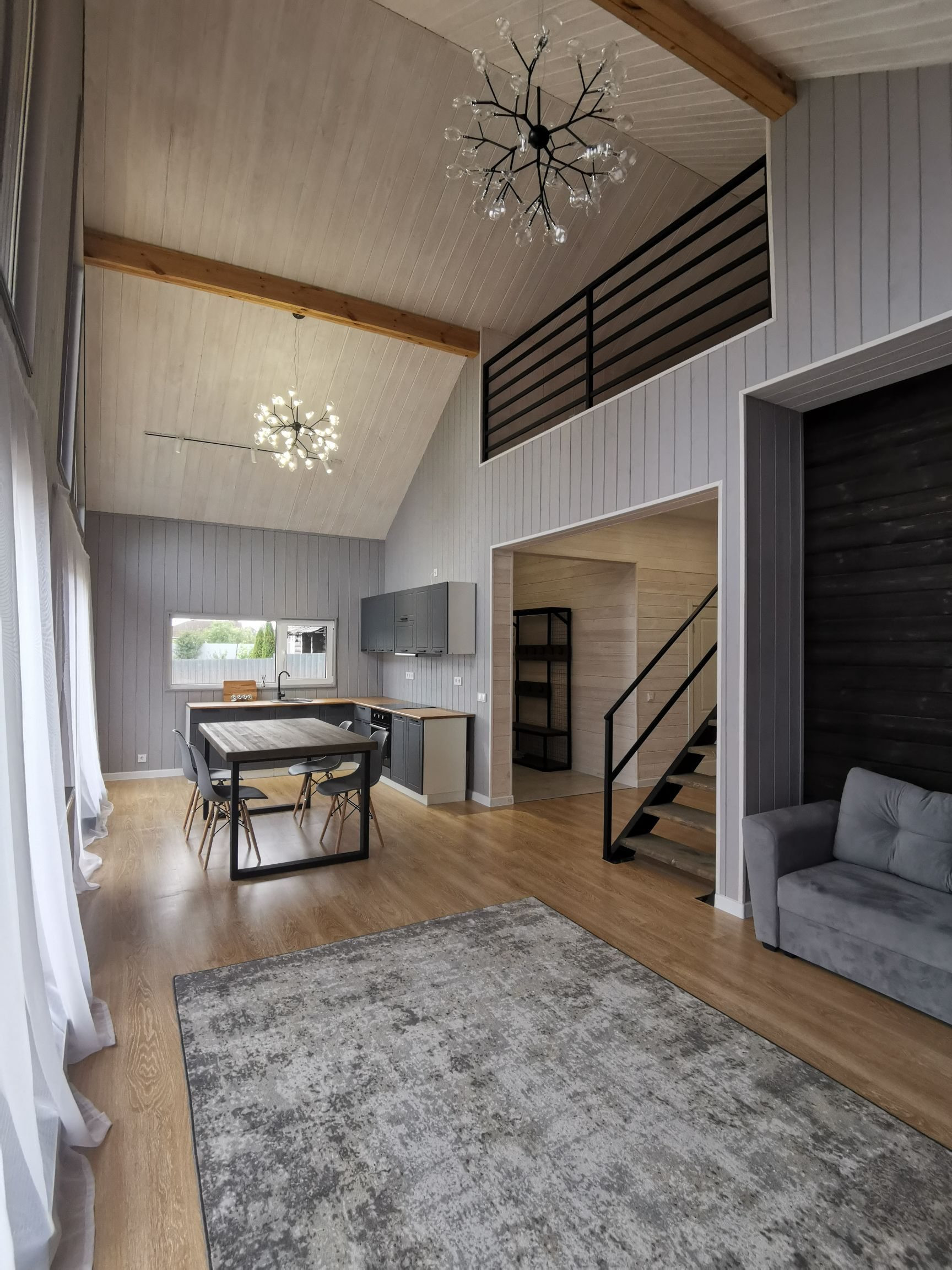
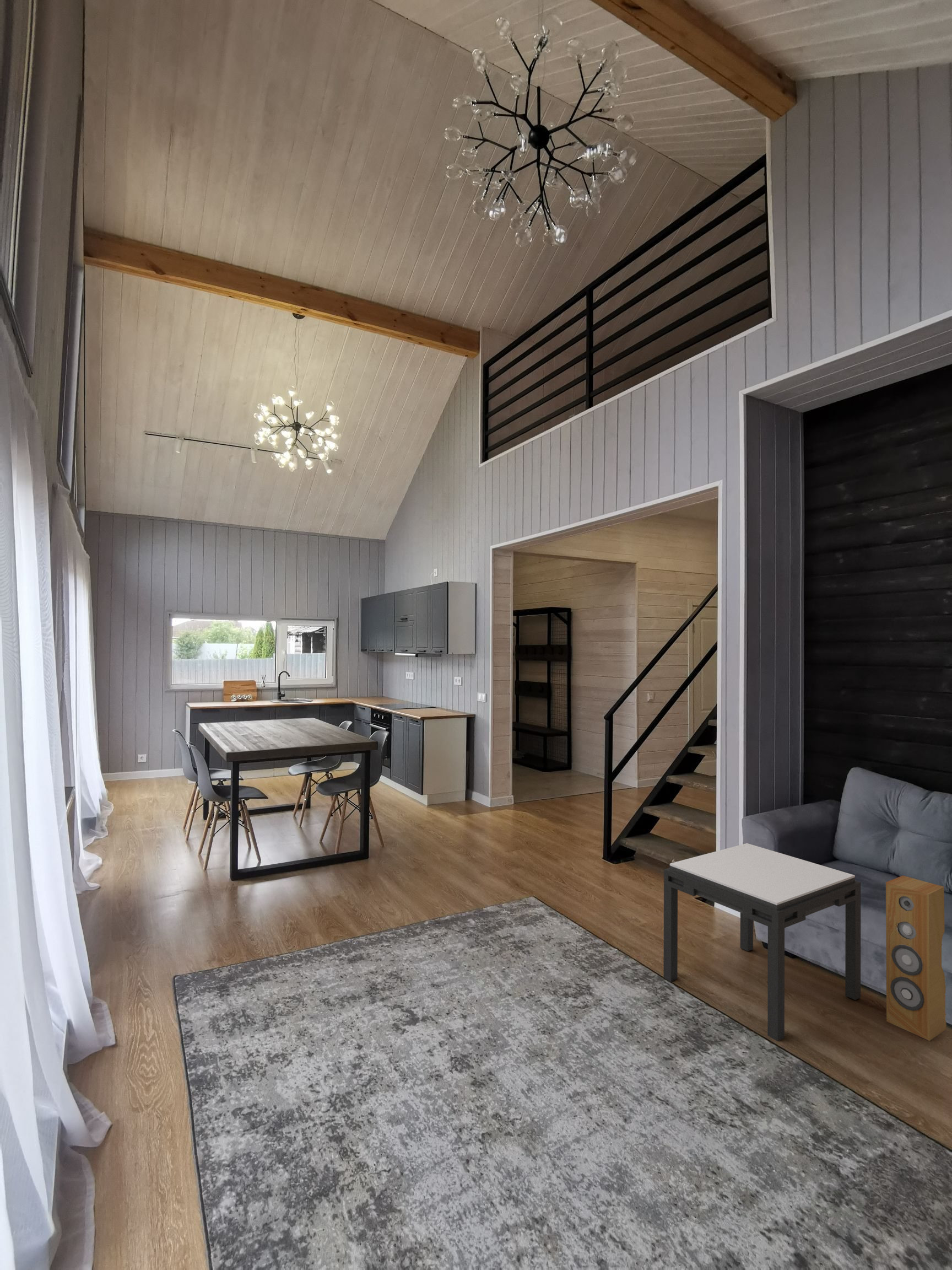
+ side table (761, 923)
+ speaker (915, 955)
